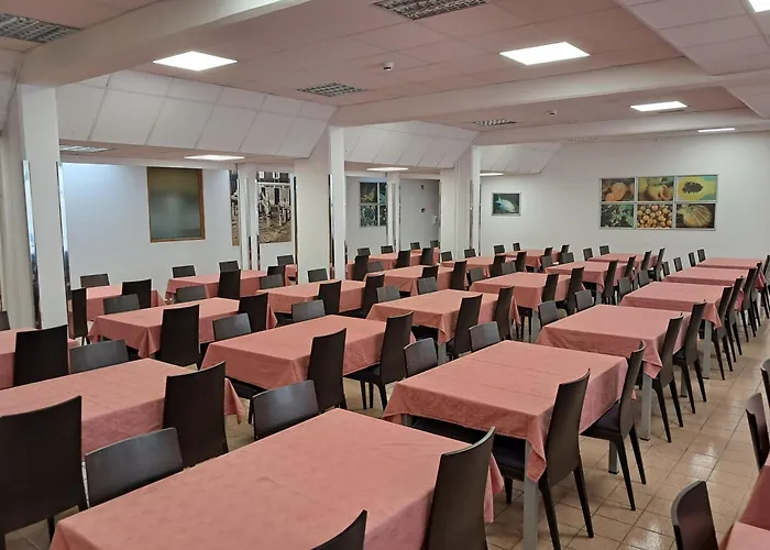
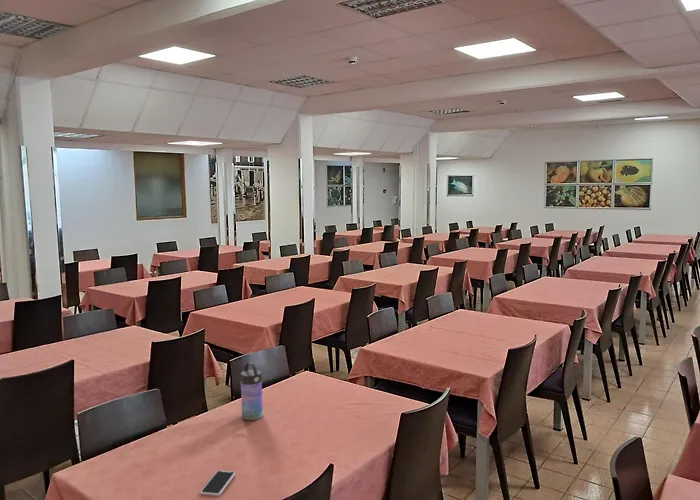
+ water bottle (251, 389)
+ smartphone (218, 482)
